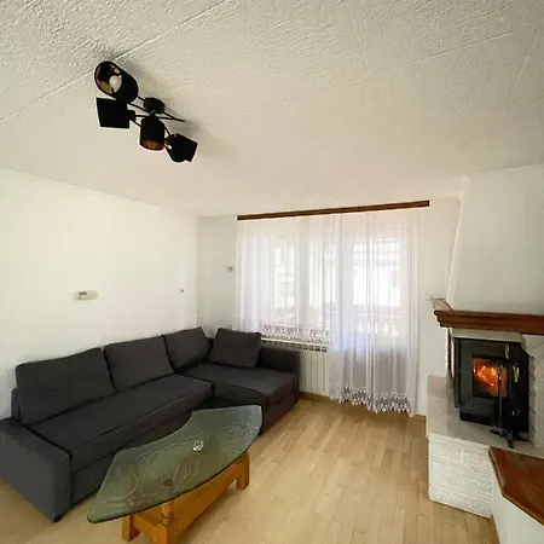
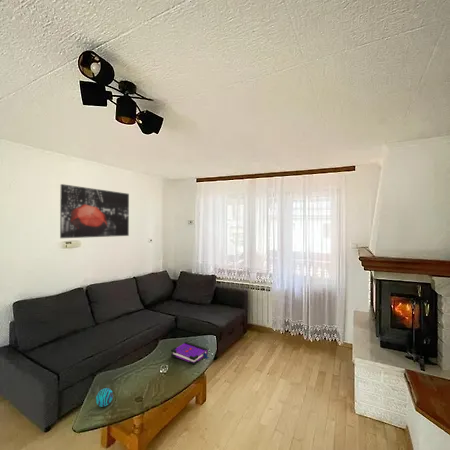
+ decorative ball (104, 397)
+ wall art (98, 213)
+ board game (191, 353)
